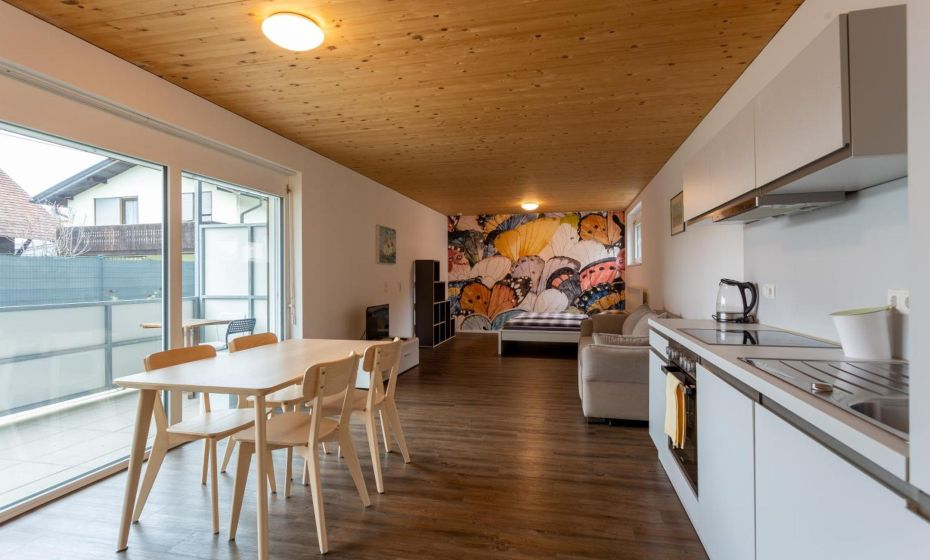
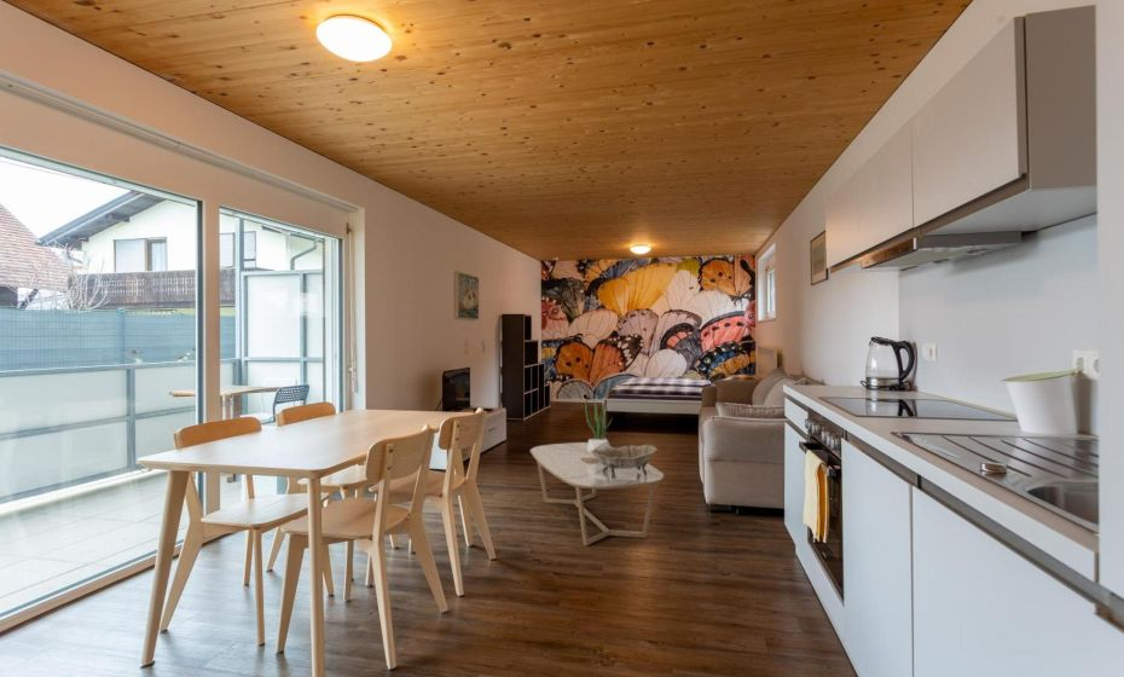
+ decorative bowl (625, 461)
+ potted plant (597, 427)
+ coffee table (590, 487)
